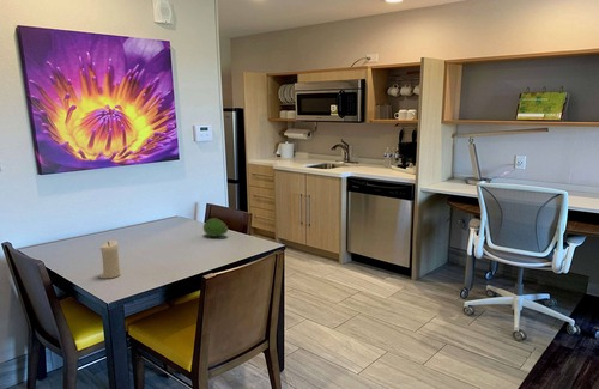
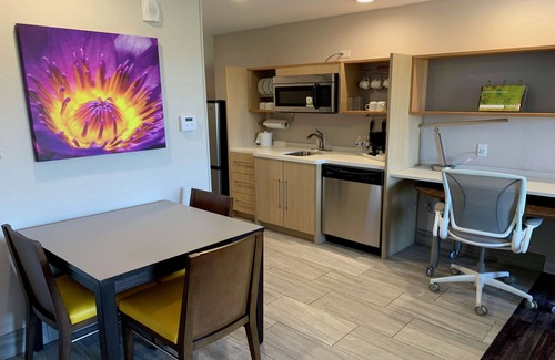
- fruit (216, 227)
- candle (109, 259)
